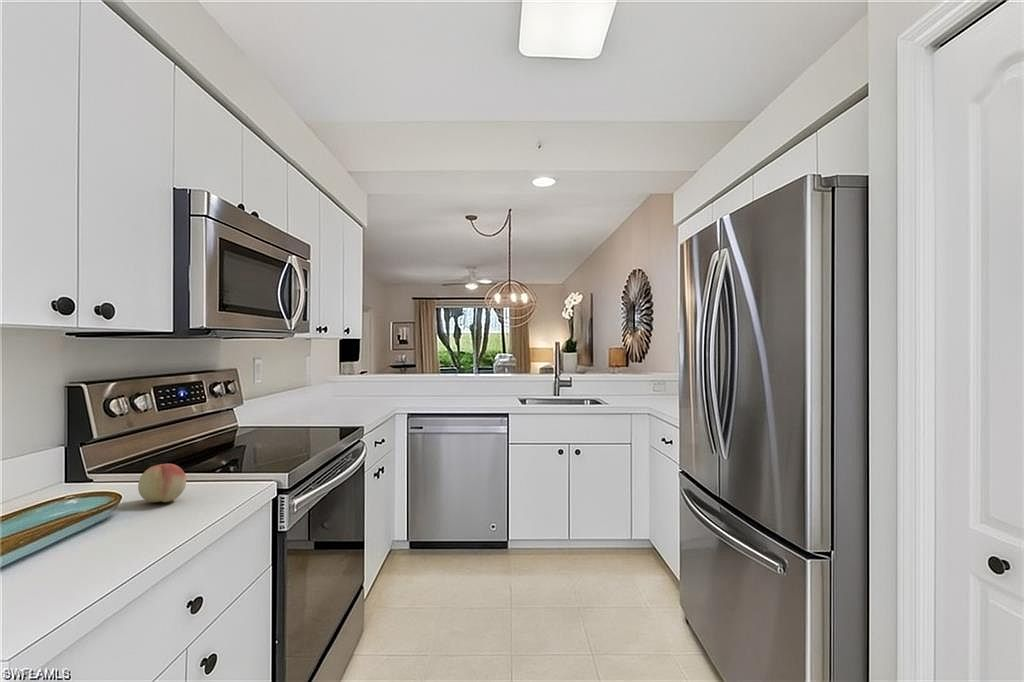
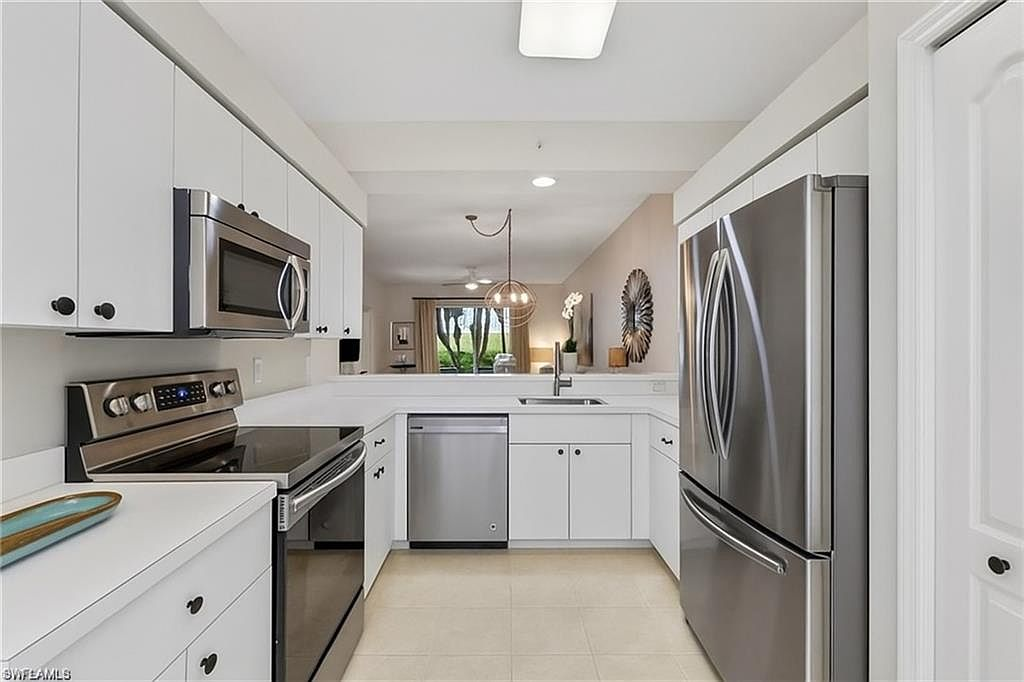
- fruit (162, 483)
